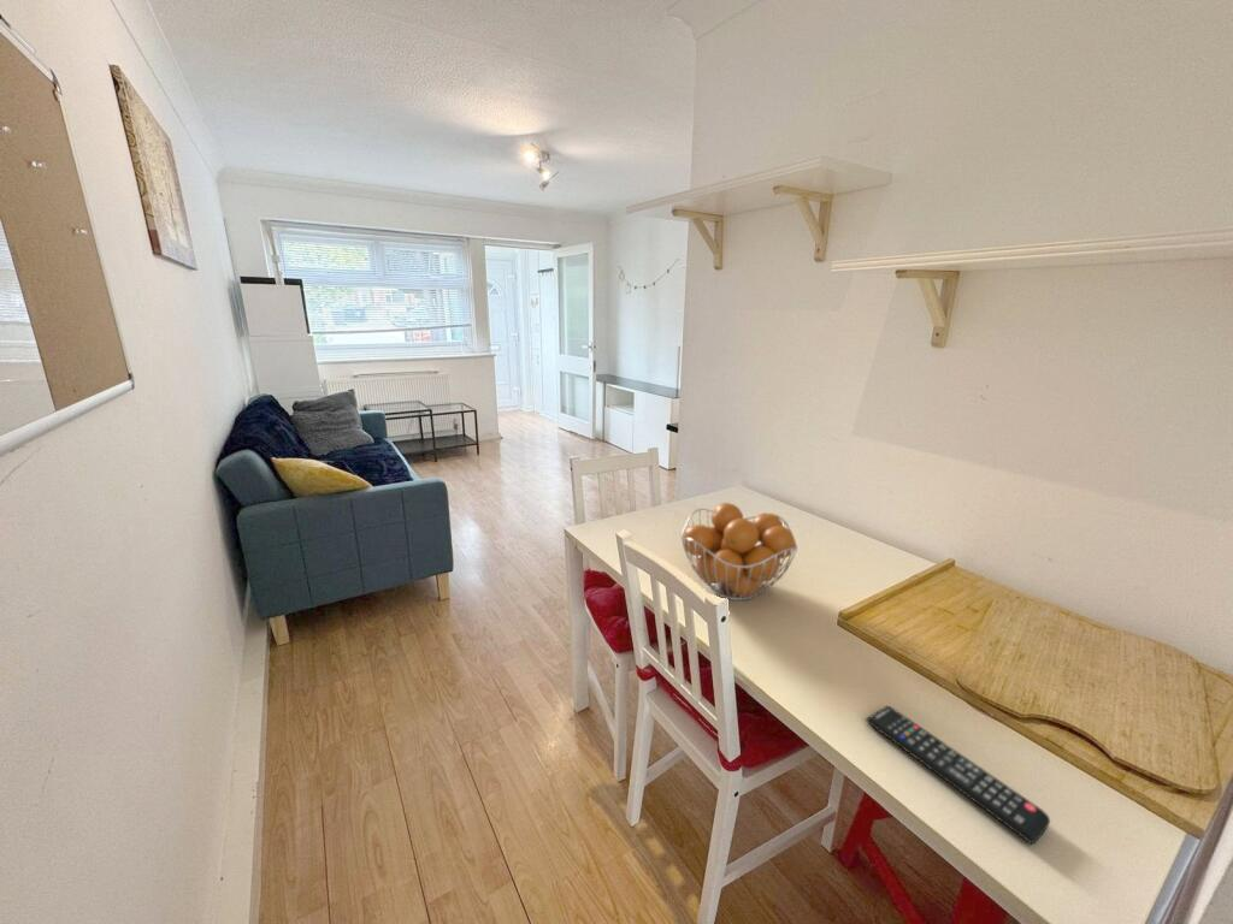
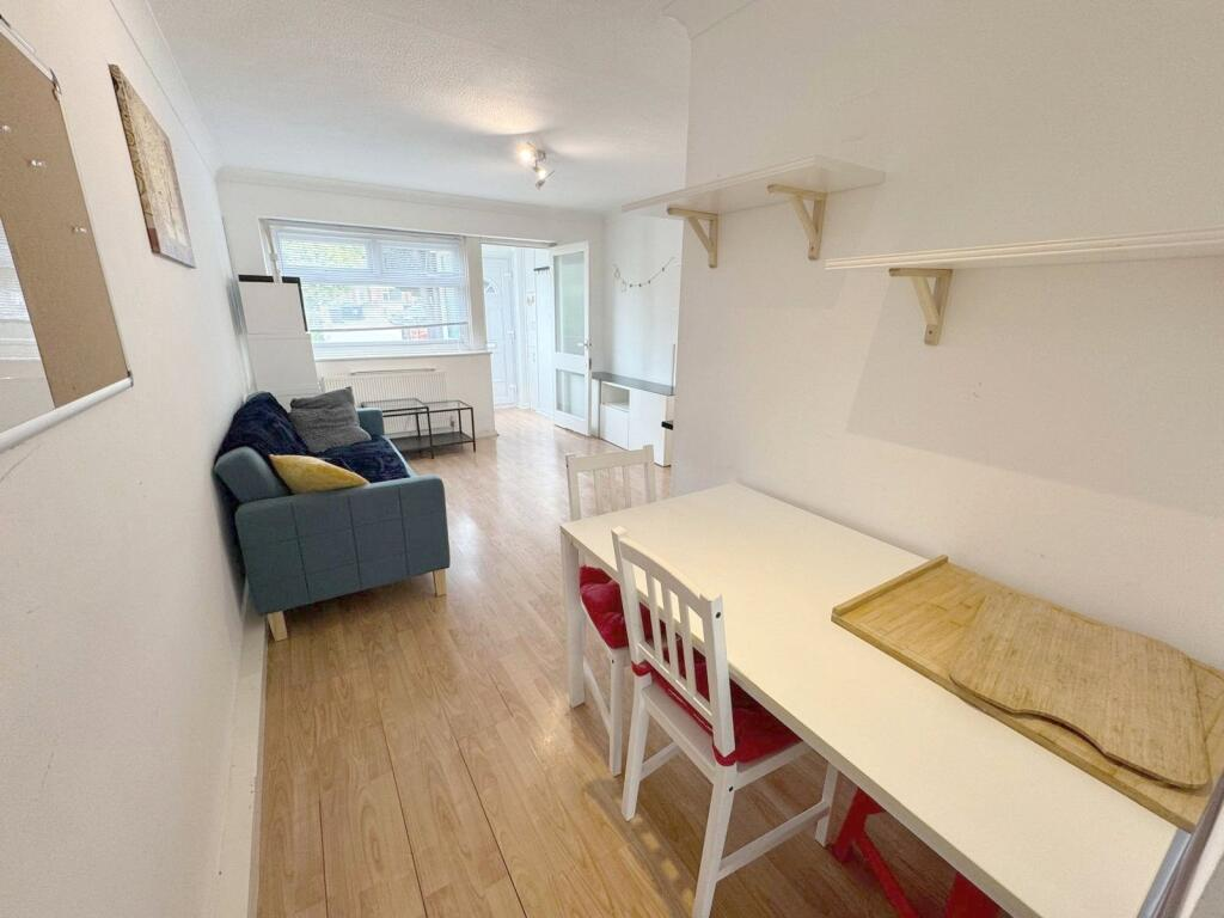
- remote control (946, 765)
- fruit basket (736, 550)
